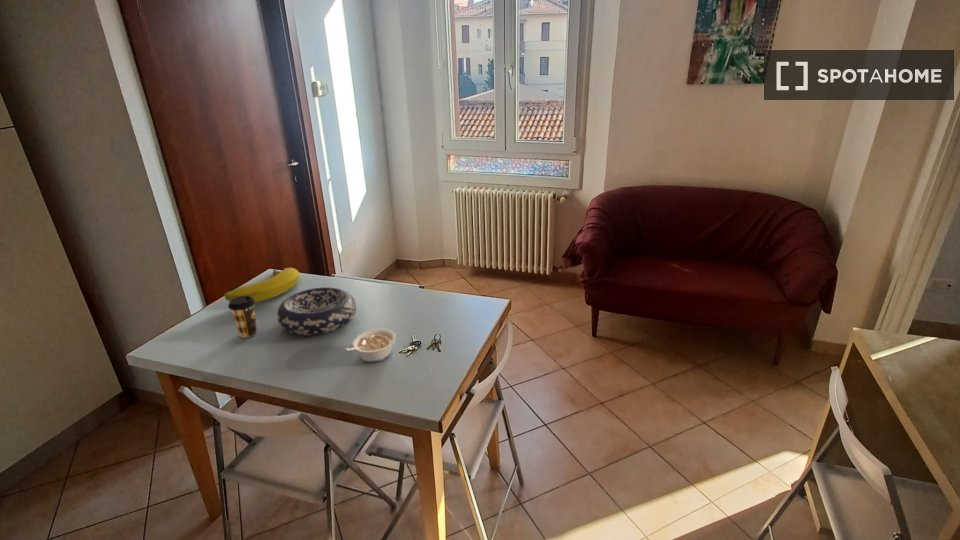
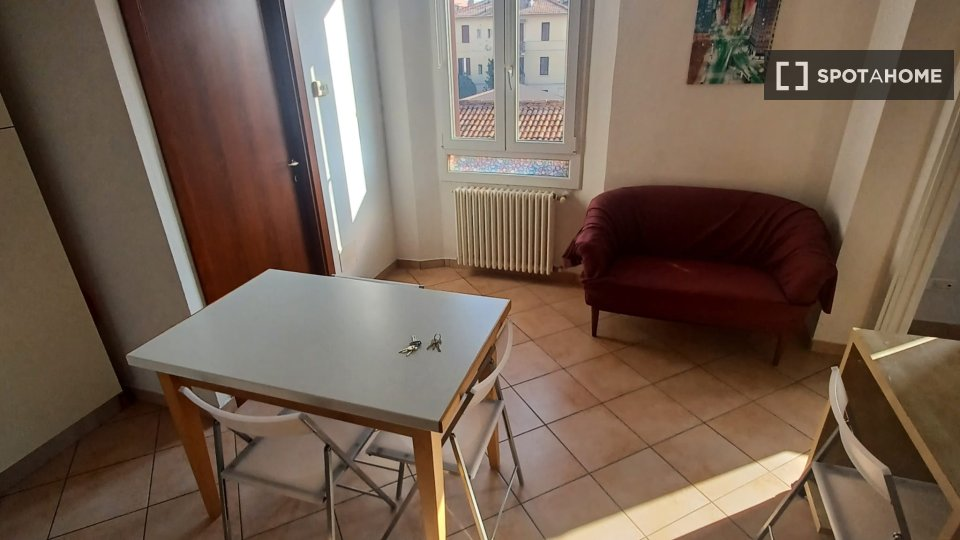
- legume (374, 346)
- decorative bowl (317, 310)
- banana (263, 283)
- coffee cup (244, 316)
